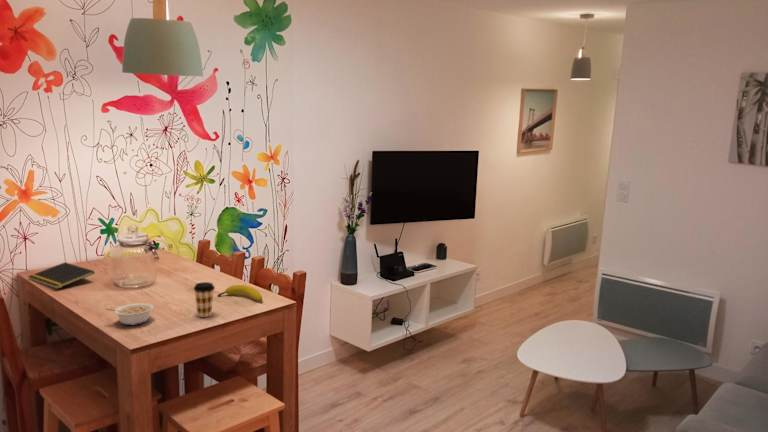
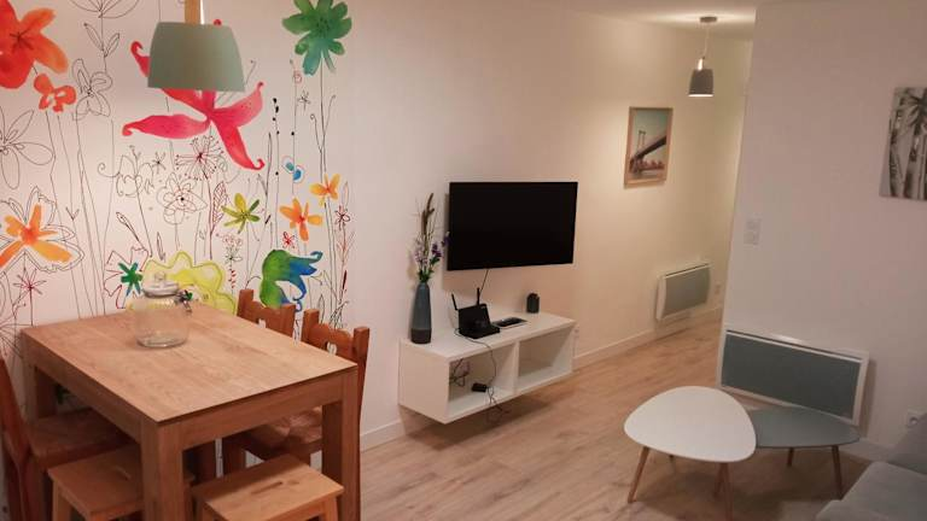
- coffee cup (204, 299)
- notepad (61, 275)
- legume (133, 313)
- fruit (243, 292)
